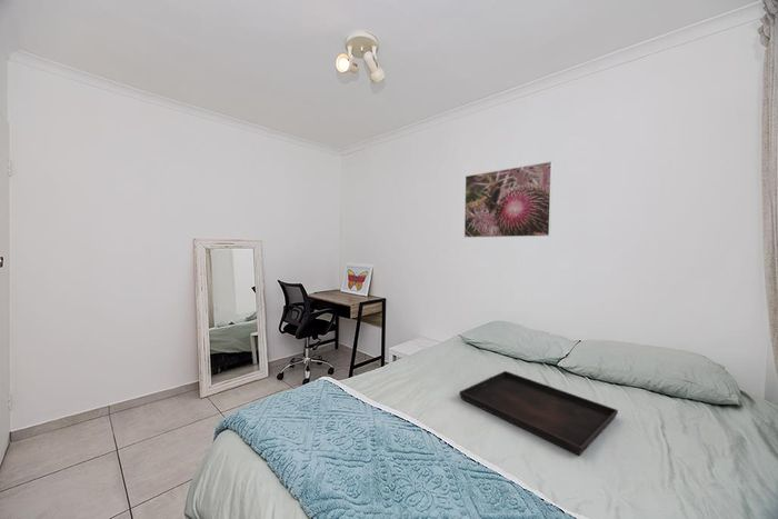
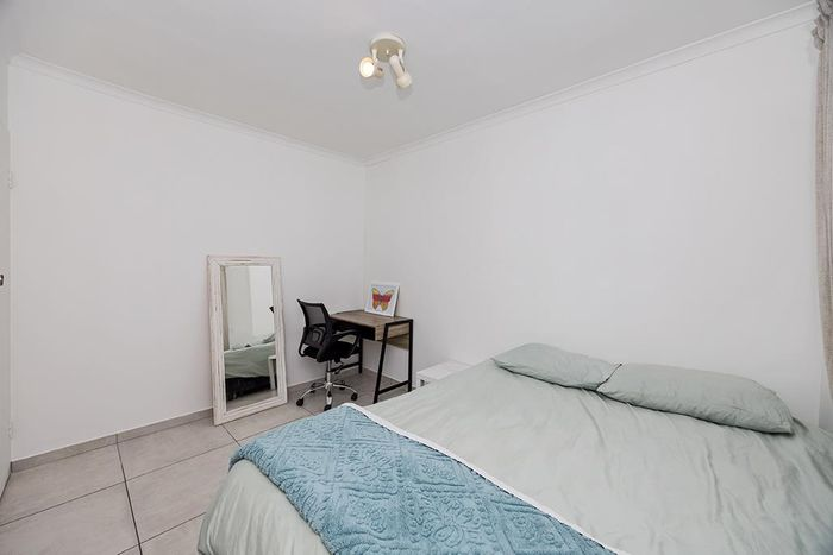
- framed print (503, 203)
- serving tray (533, 403)
